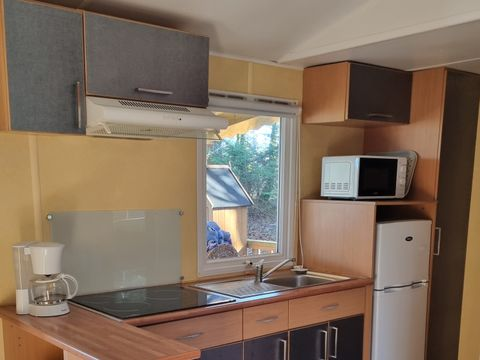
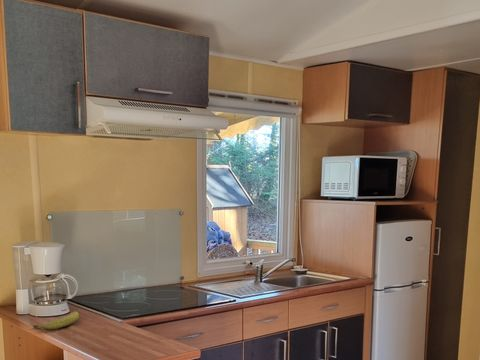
+ fruit (60, 320)
